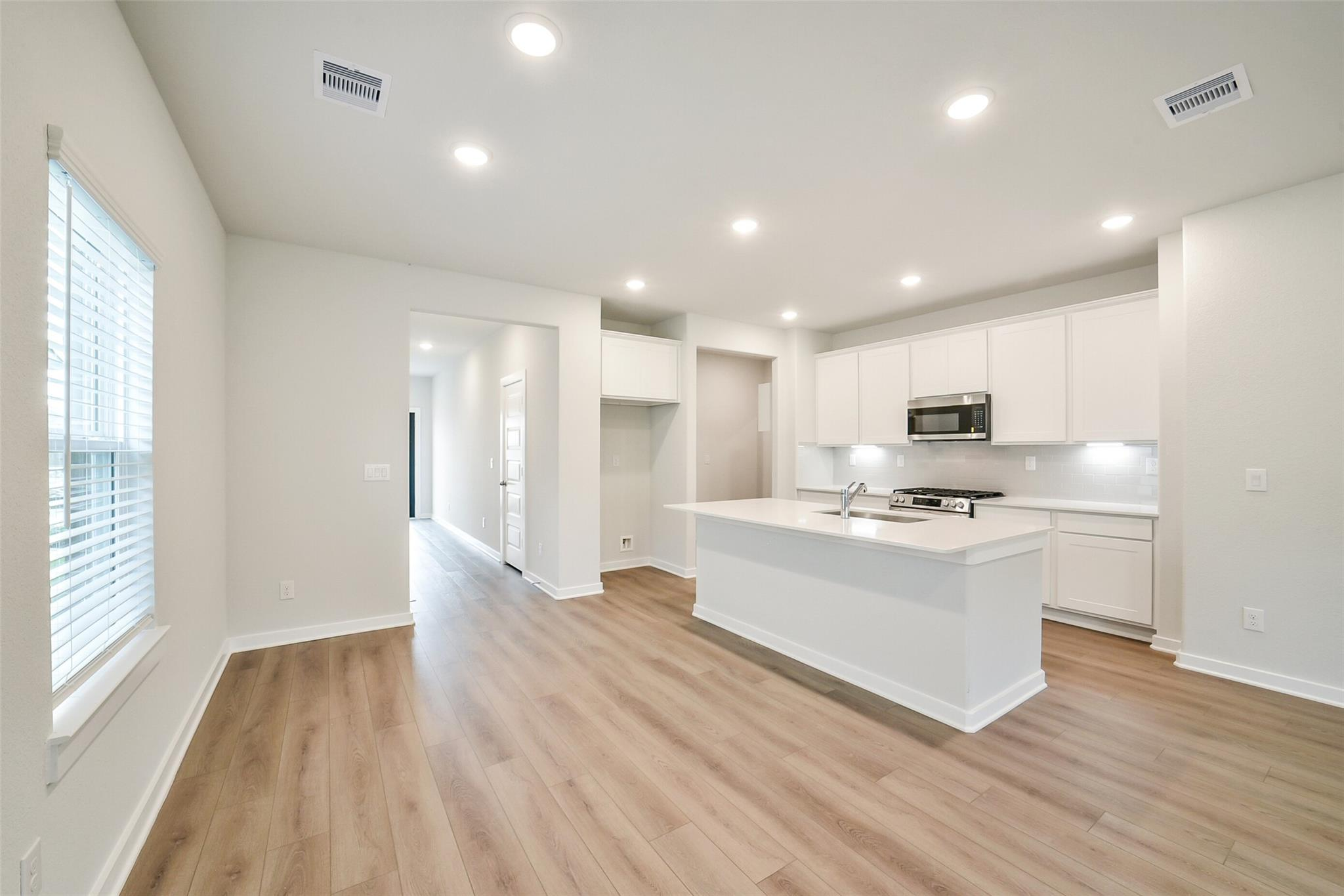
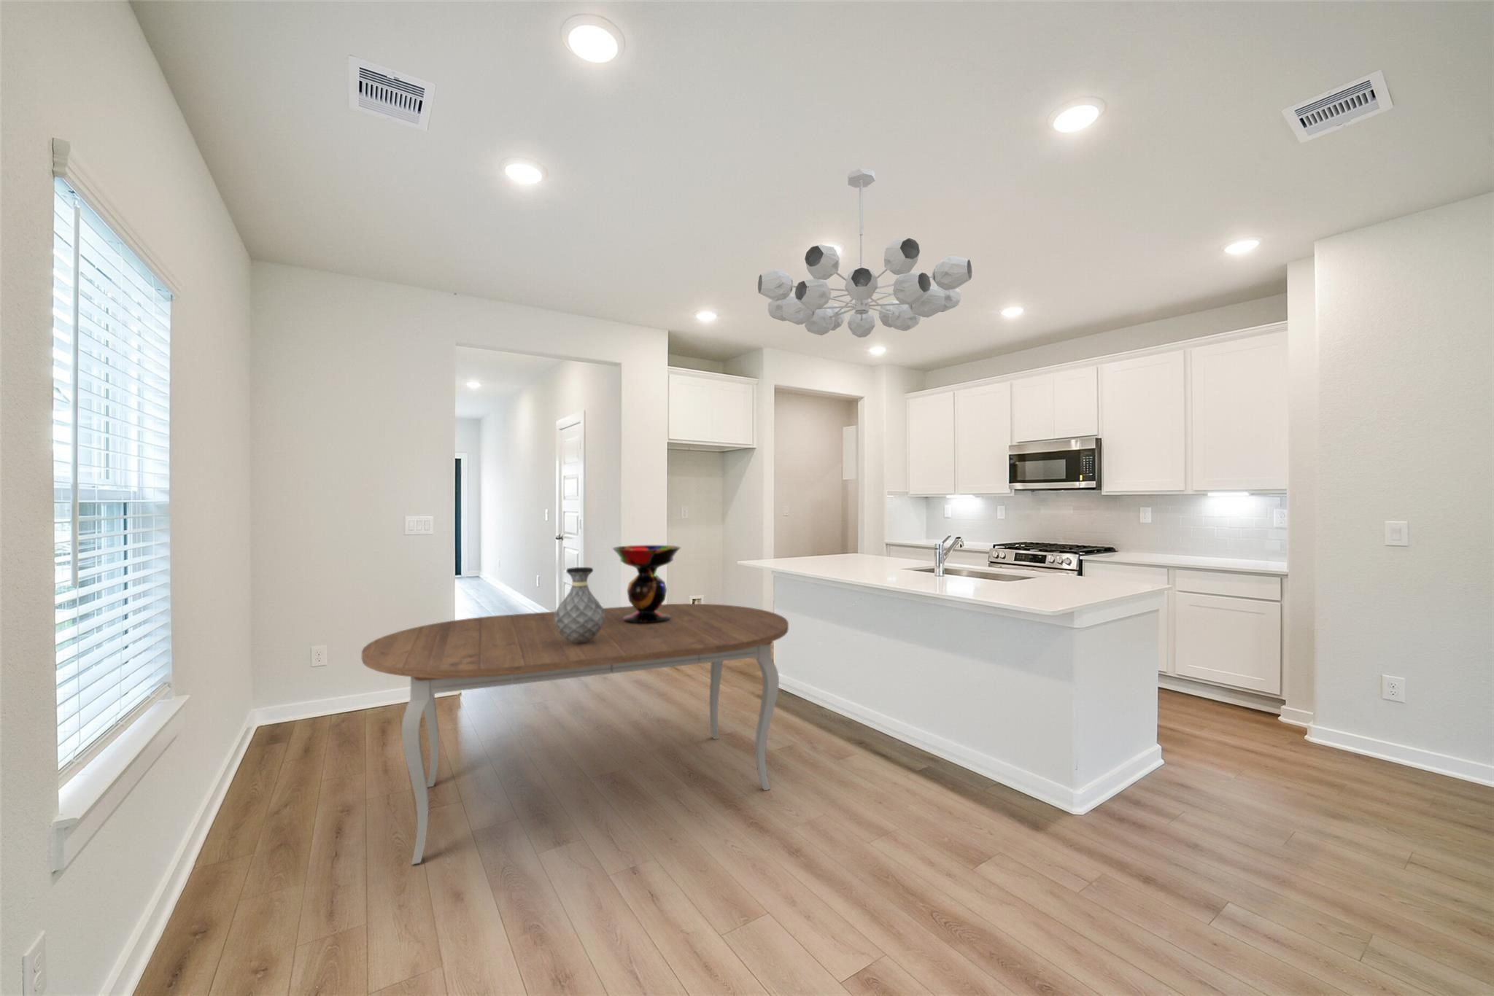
+ decorative bowl (646, 582)
+ chandelier (860, 248)
+ vase (579, 605)
+ dining table (594, 675)
